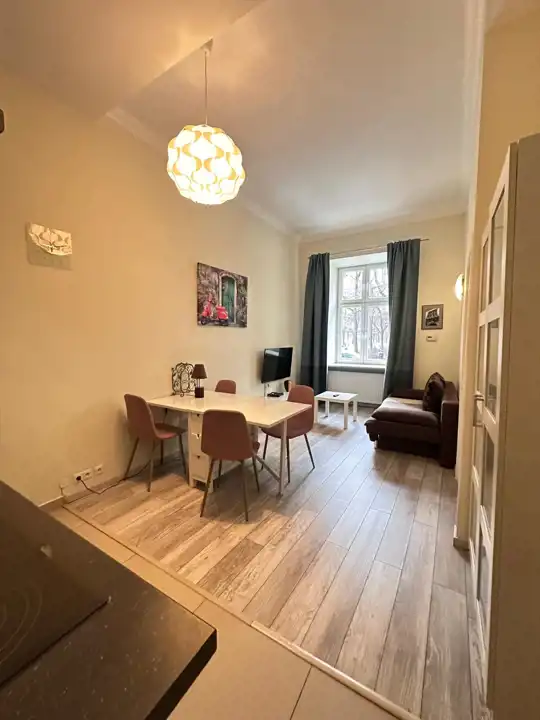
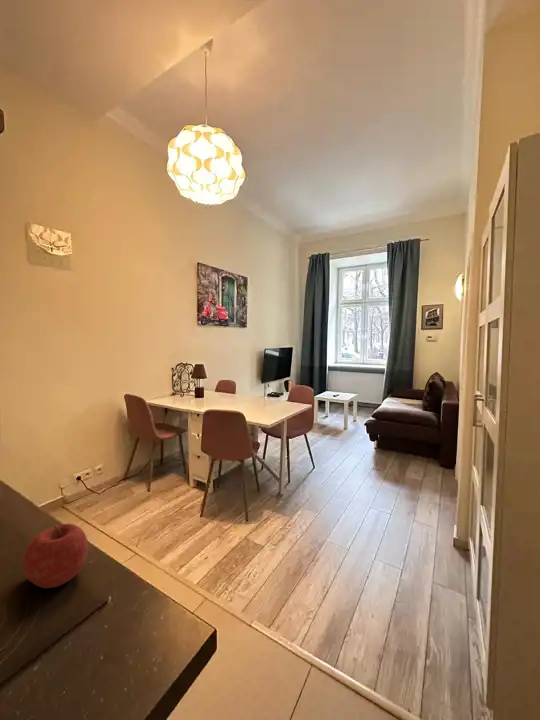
+ fruit (56, 550)
